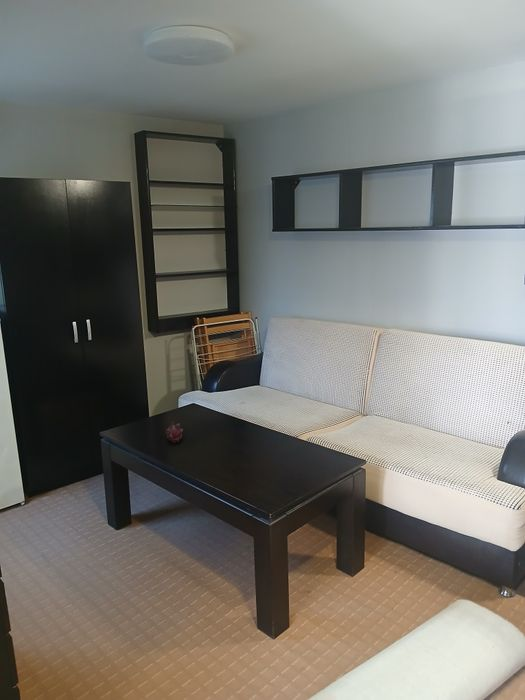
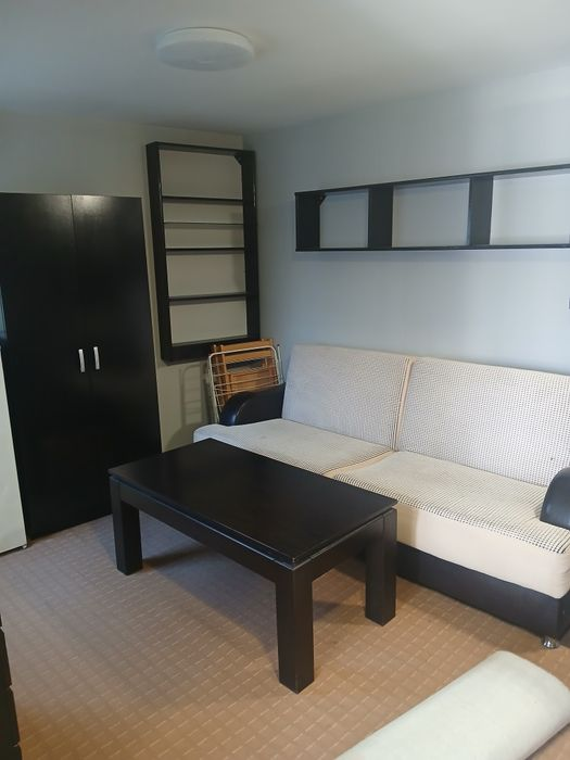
- fruit (174, 430)
